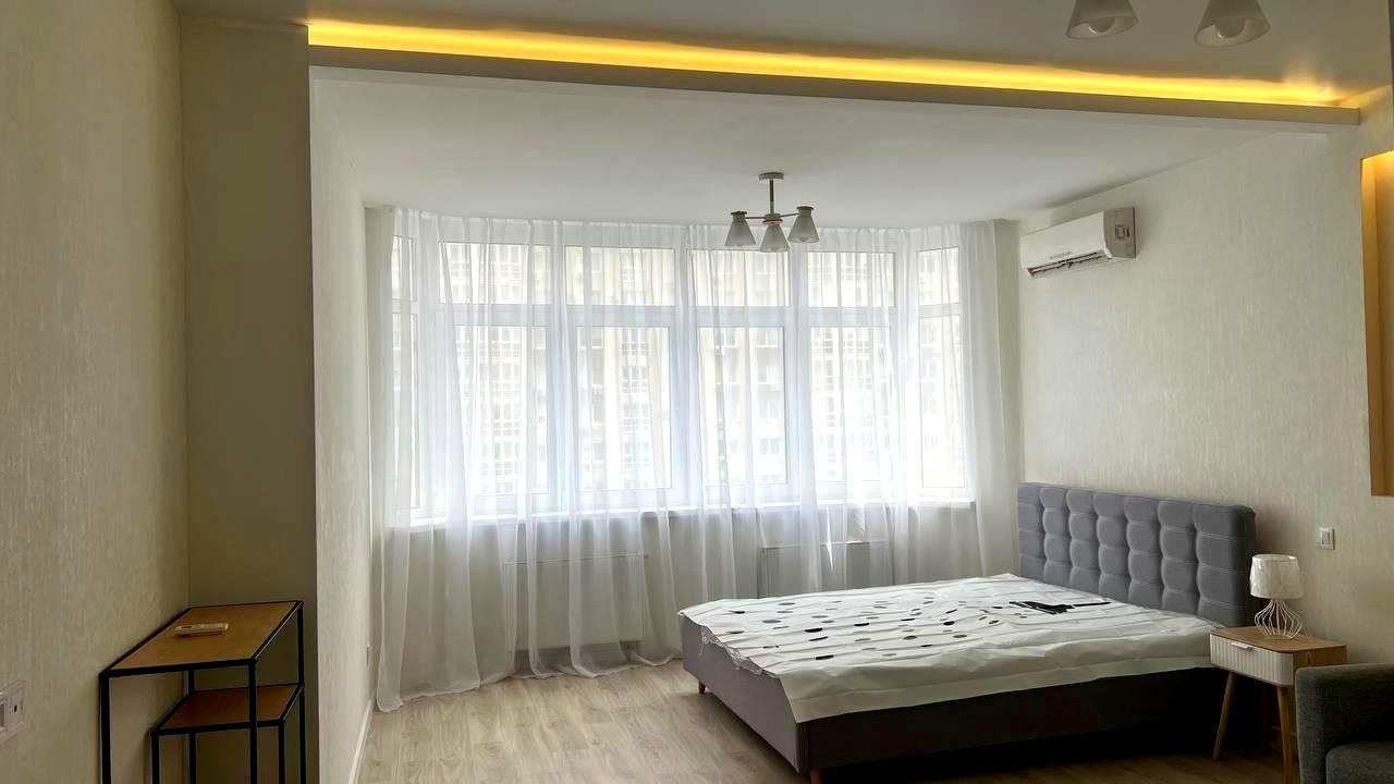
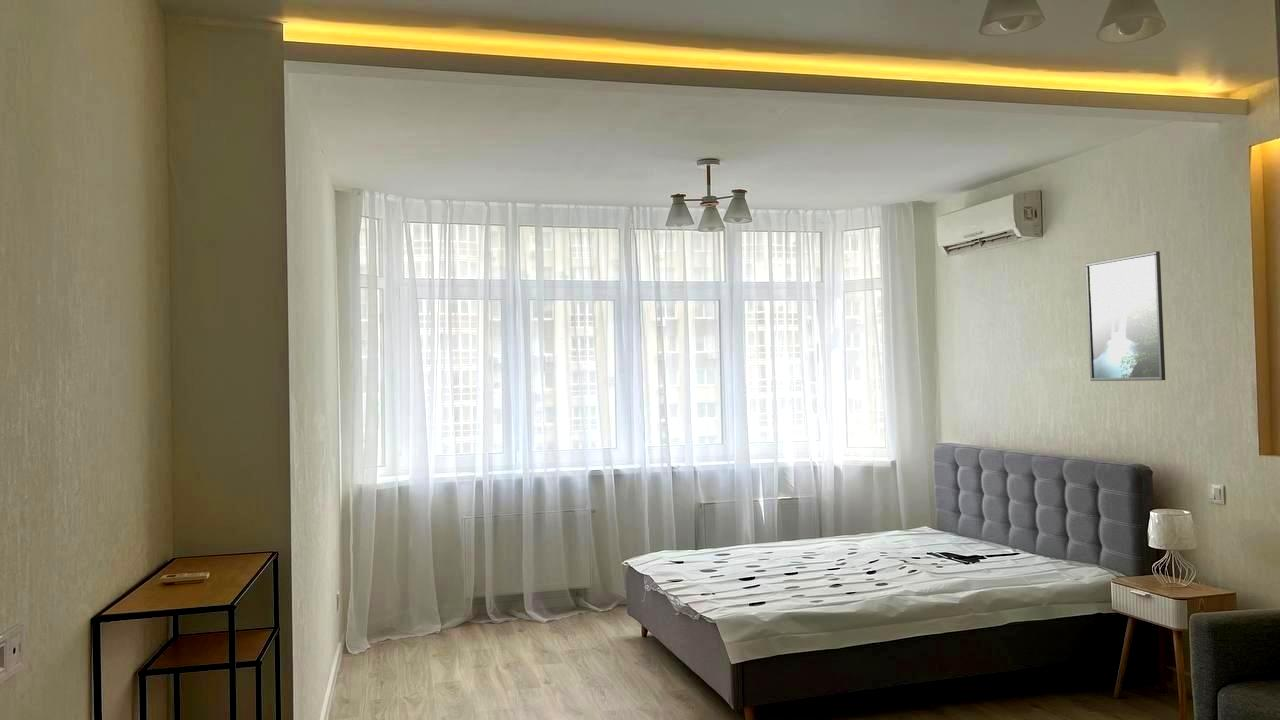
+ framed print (1123, 319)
